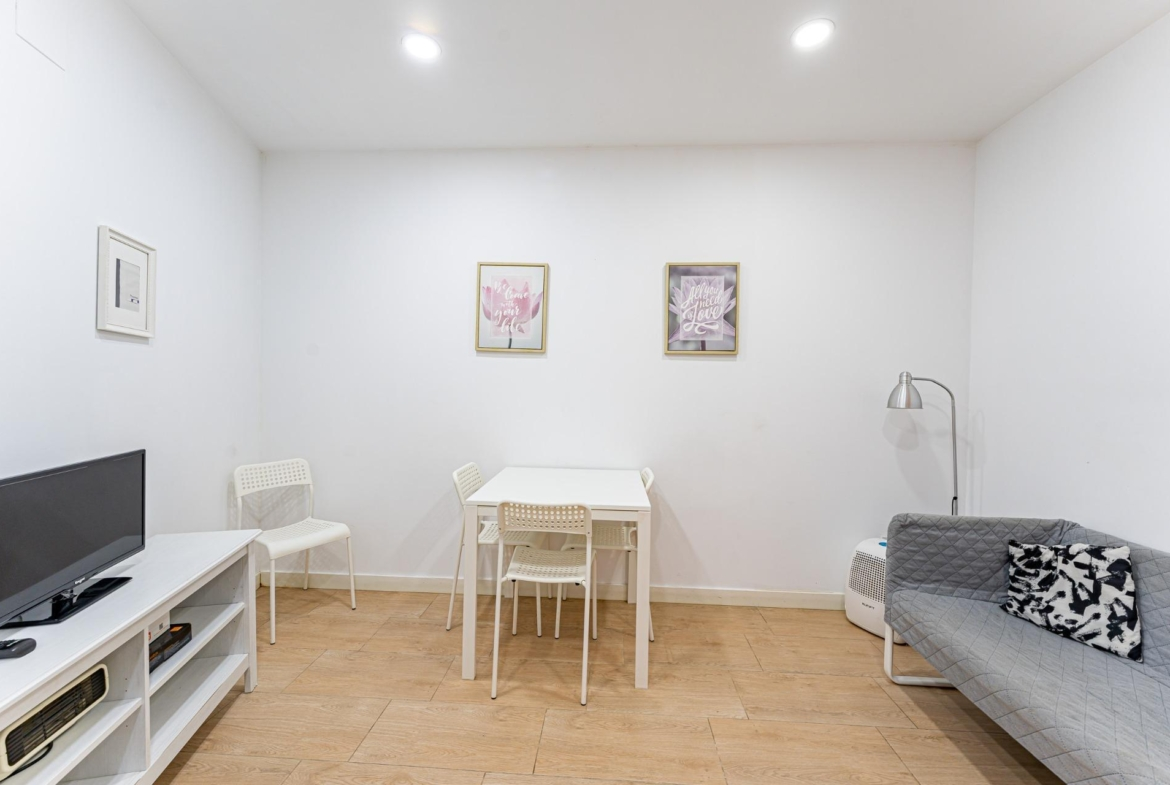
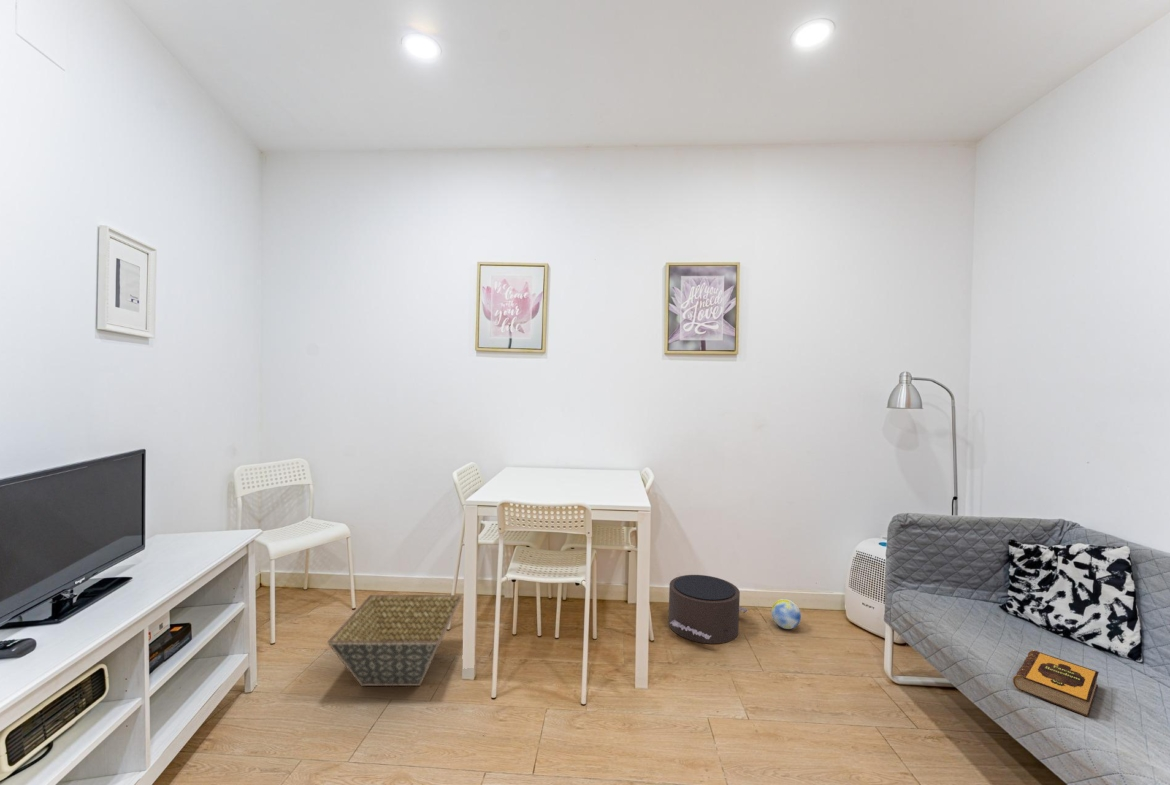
+ basket (401, 642)
+ hardback book (1055, 679)
+ pouf (708, 608)
+ decorative ball (785, 613)
